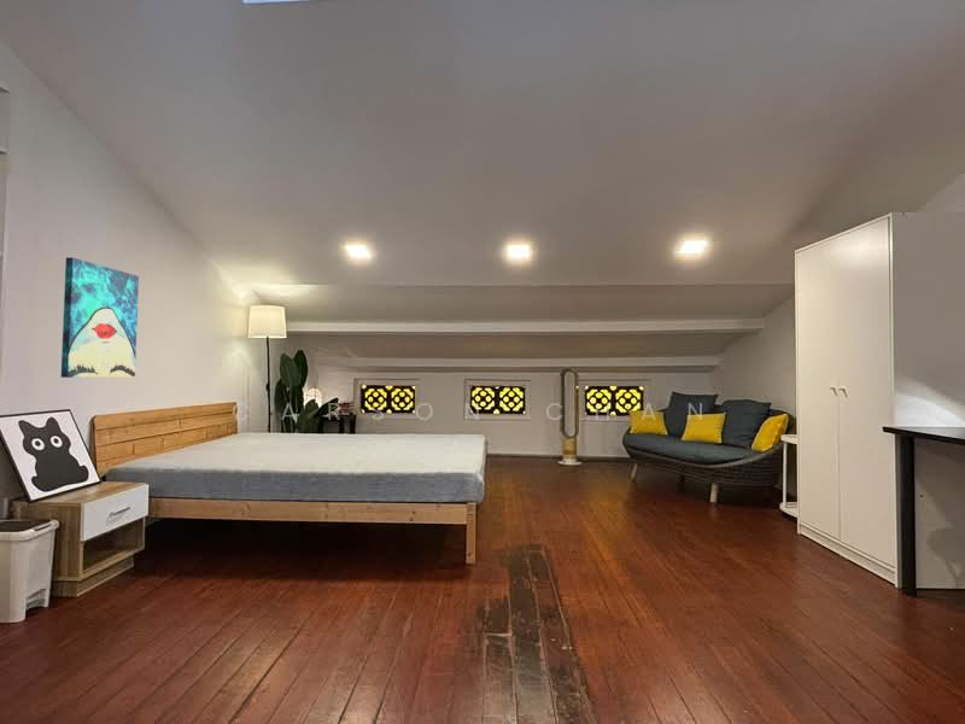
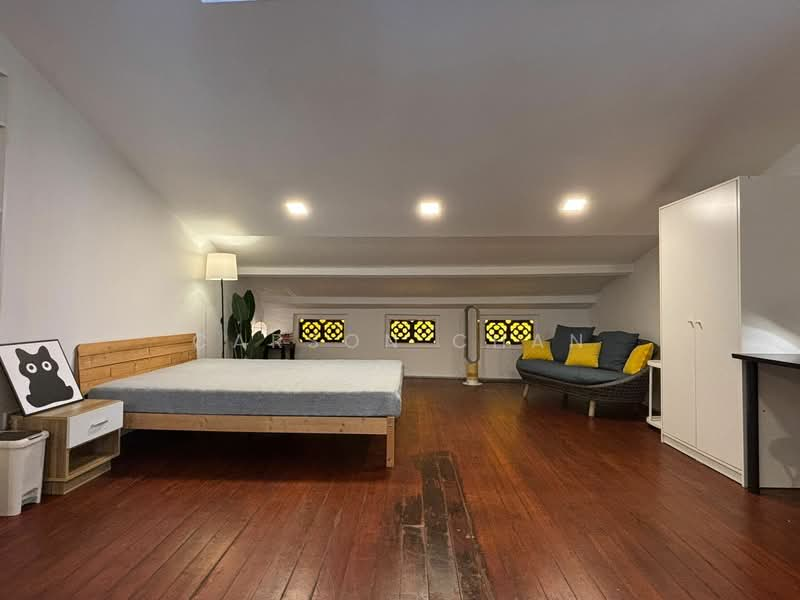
- wall art (103, 322)
